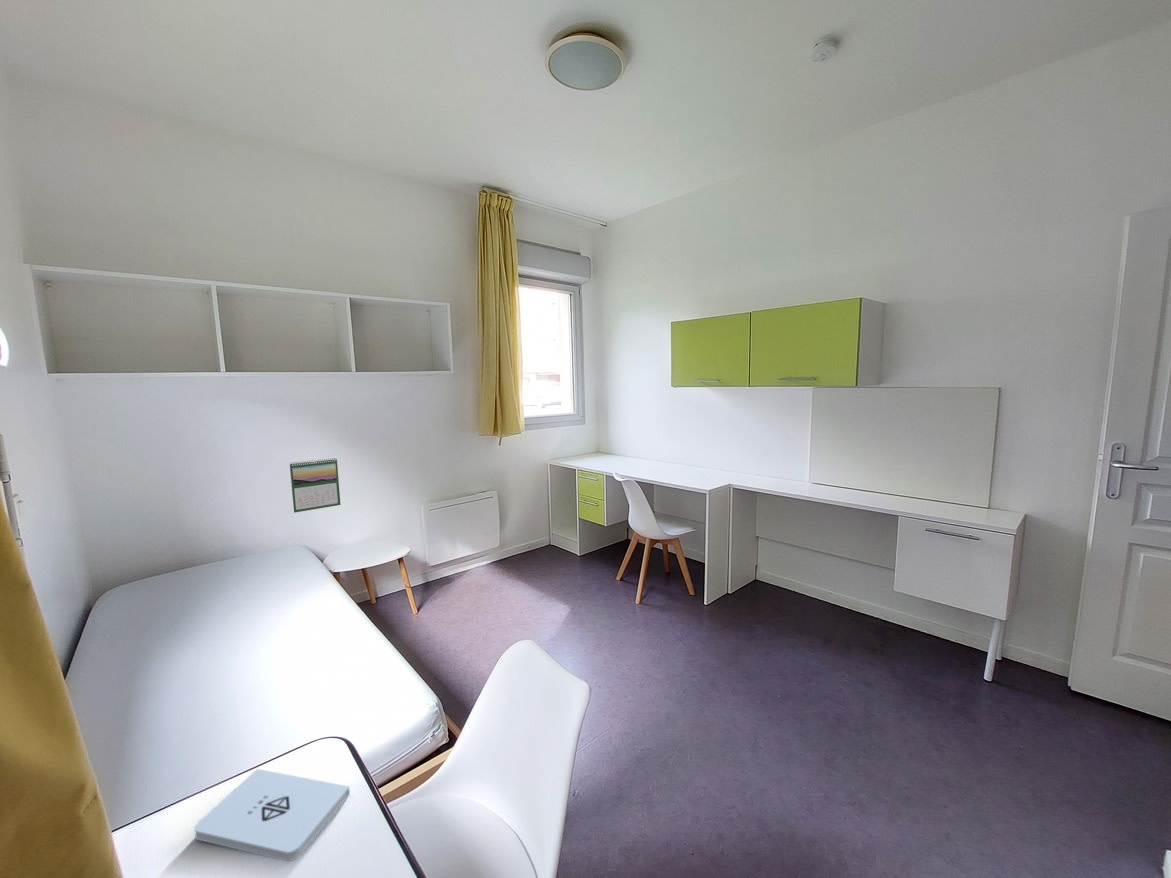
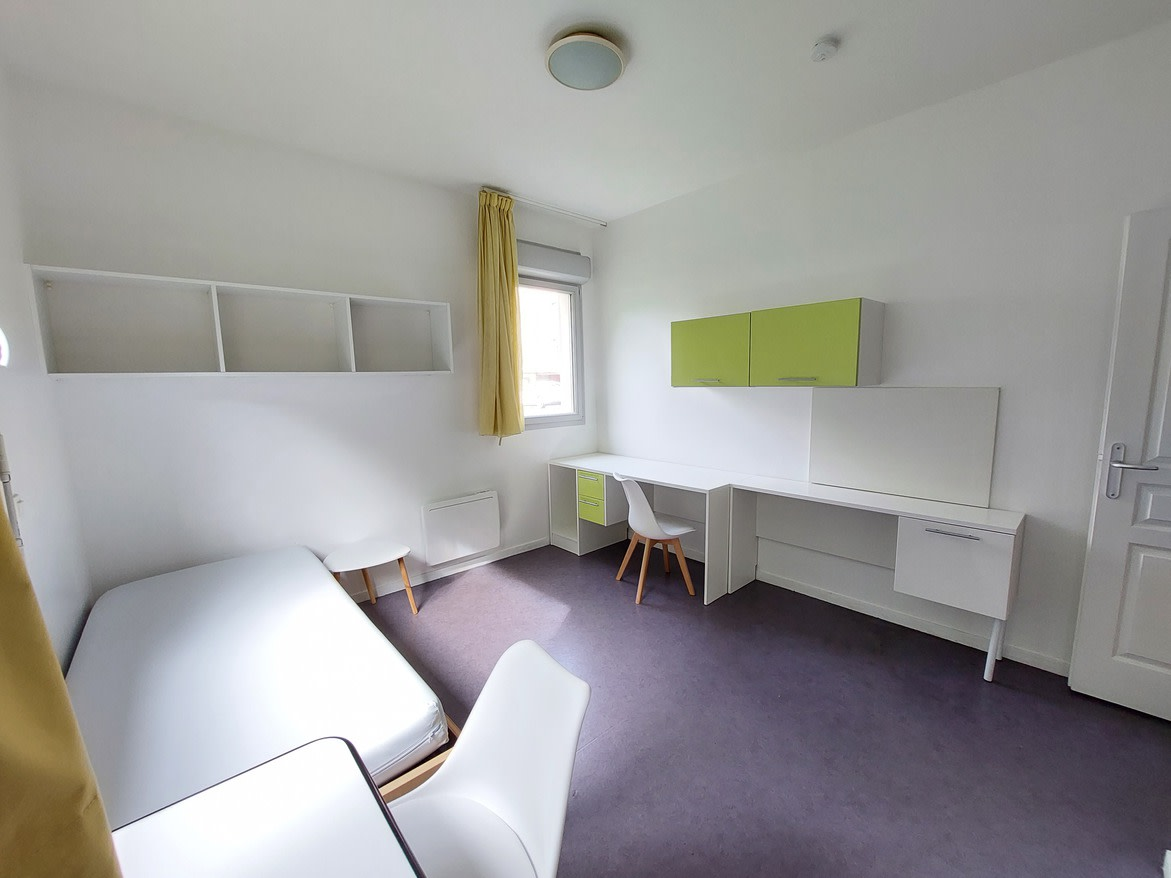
- calendar (315, 484)
- notepad (273, 811)
